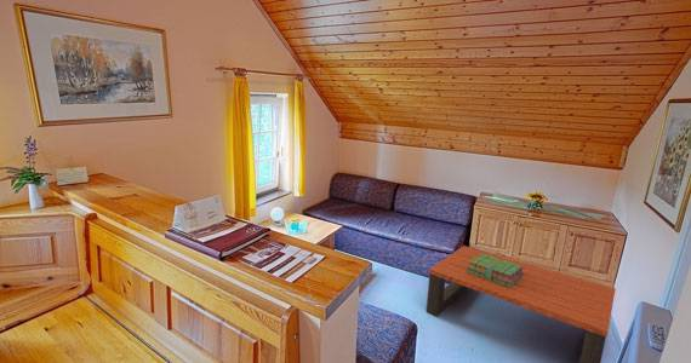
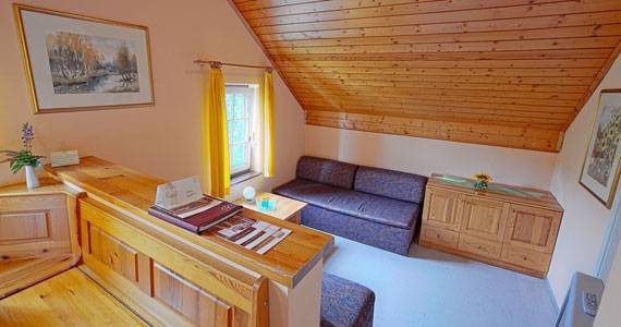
- stack of books (495, 269)
- coffee table (515, 301)
